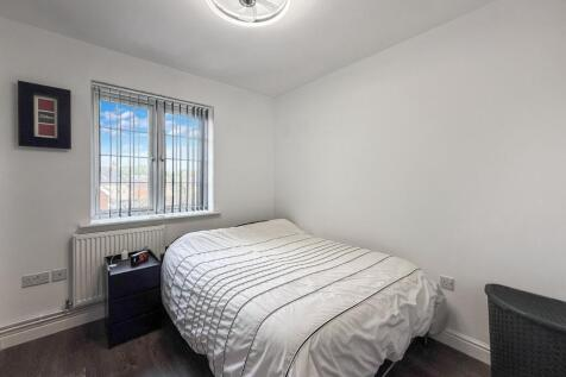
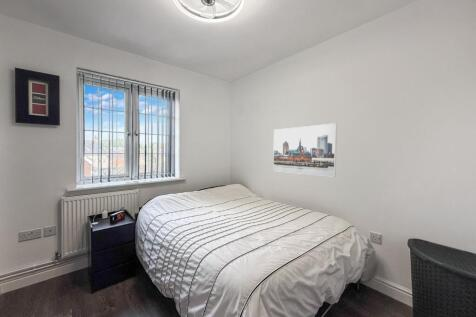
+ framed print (300, 150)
